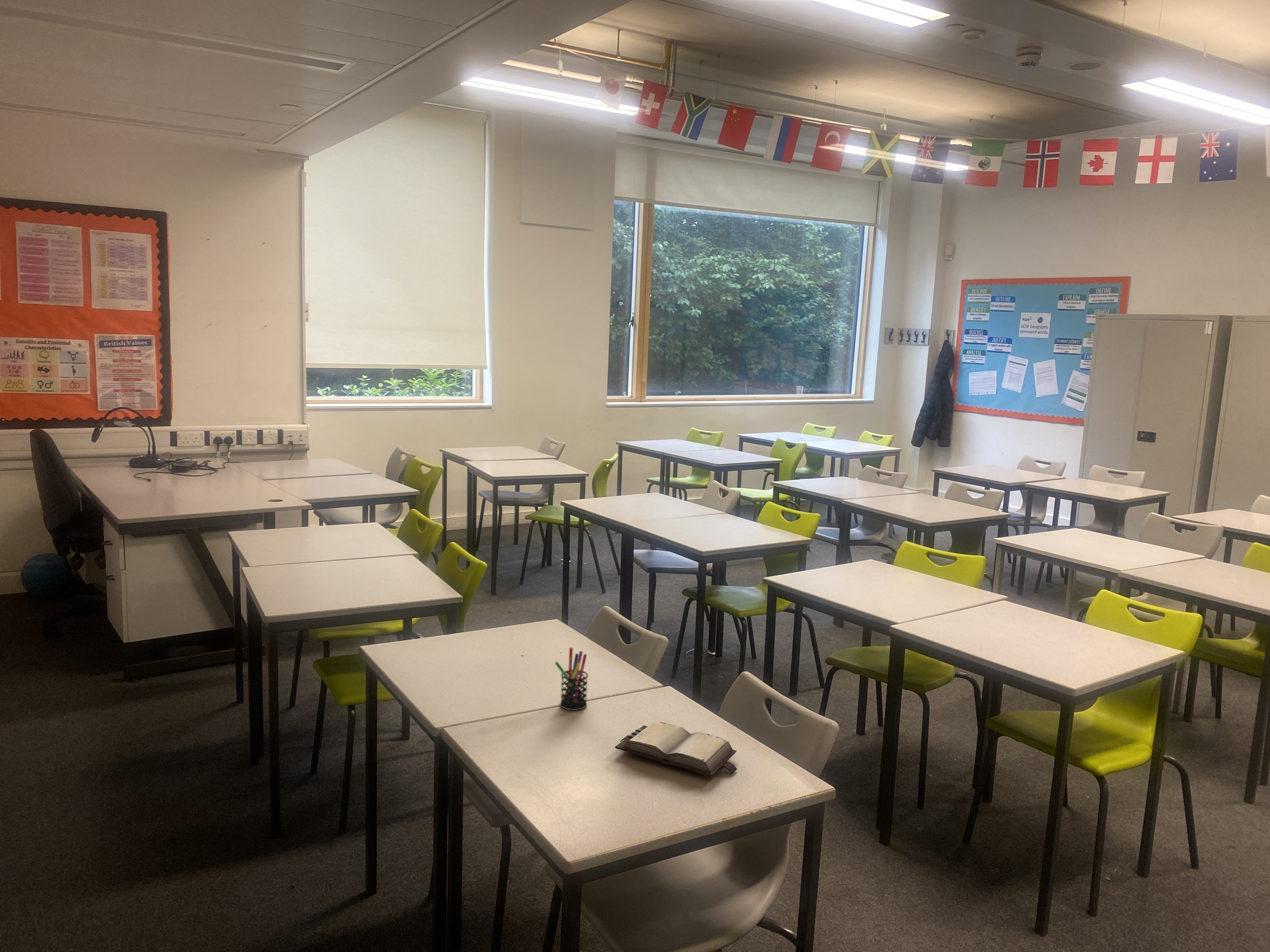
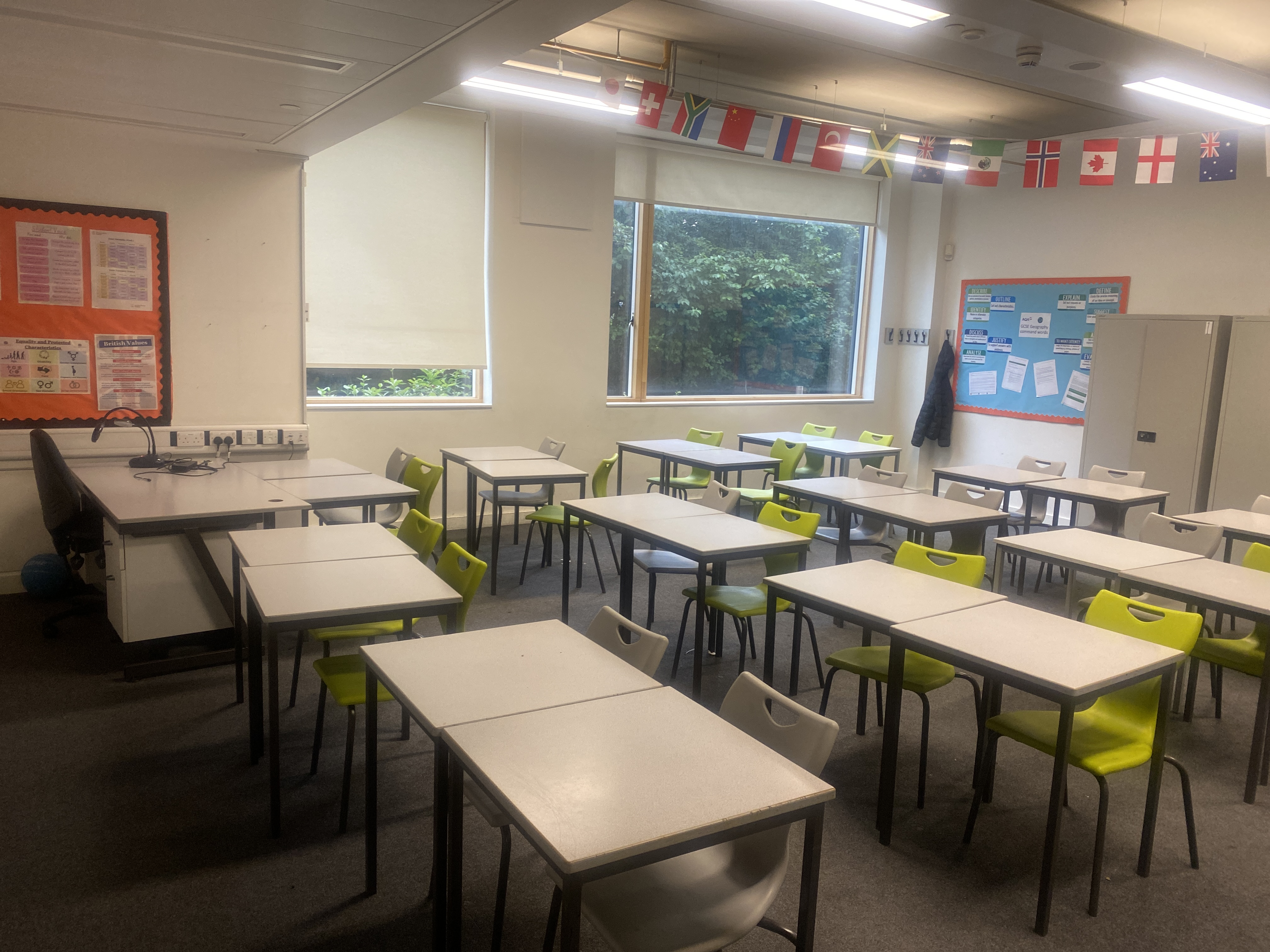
- hardback book (678, 746)
- pen holder (571, 678)
